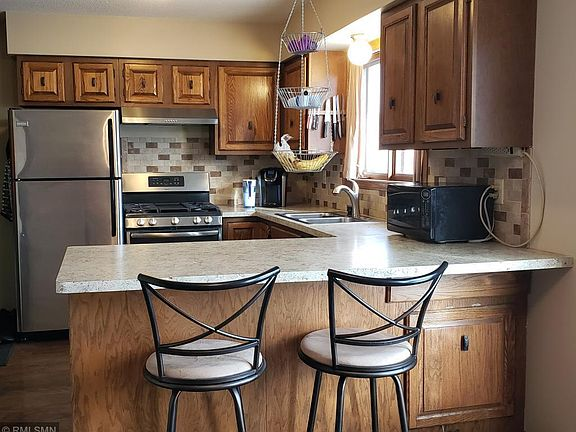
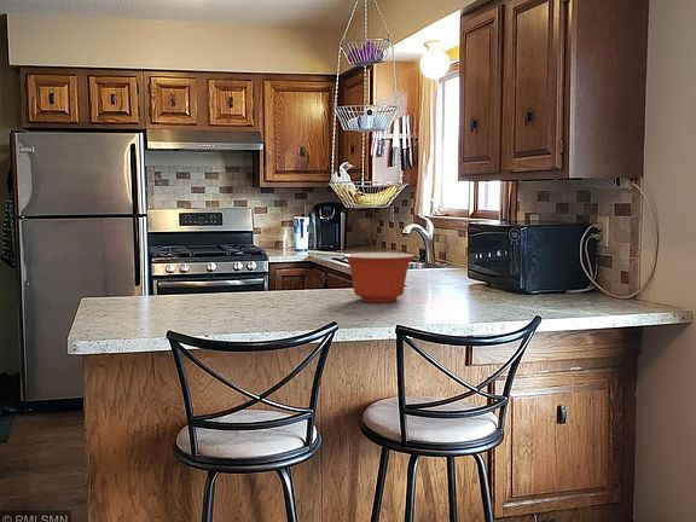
+ mixing bowl (378, 277)
